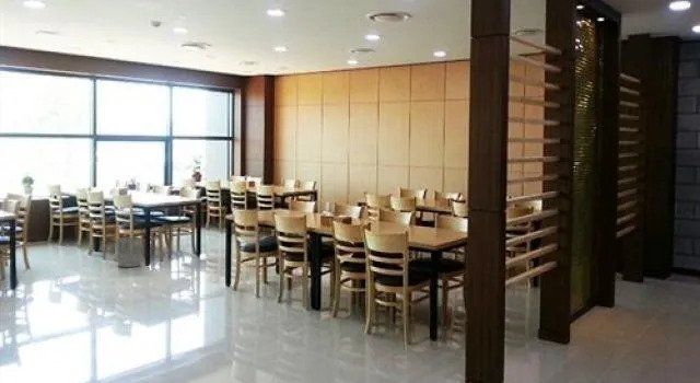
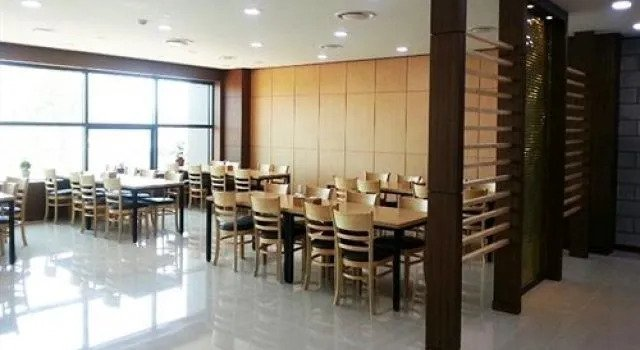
- waste bin (129, 252)
